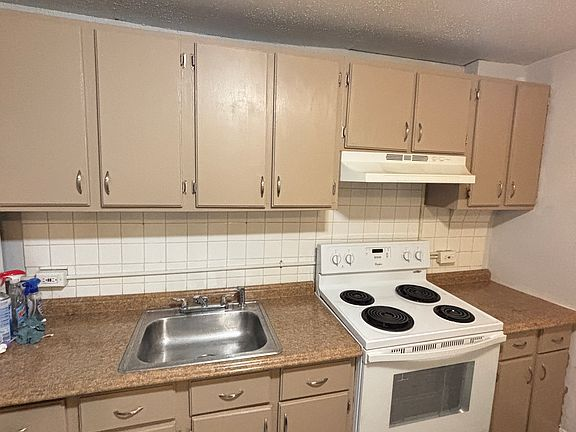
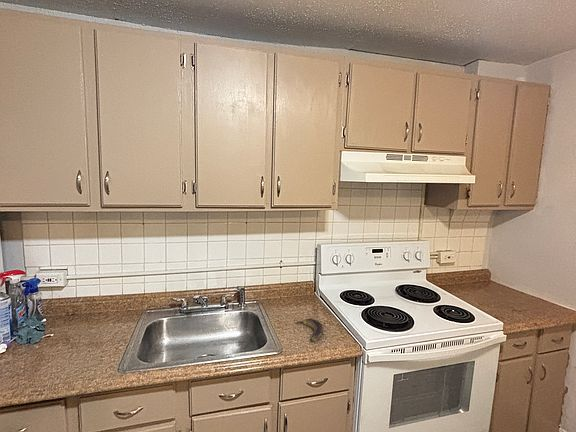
+ banana (311, 327)
